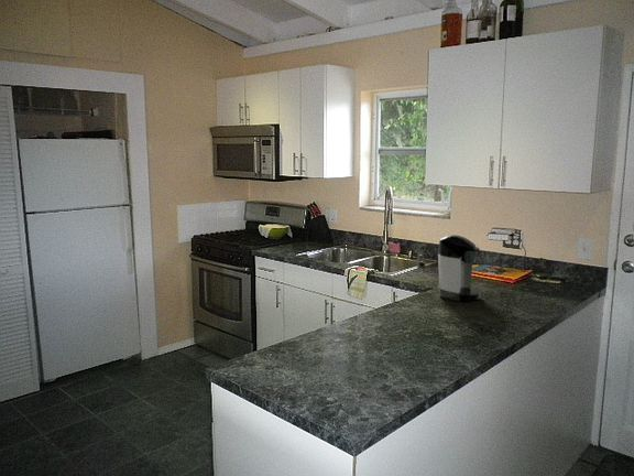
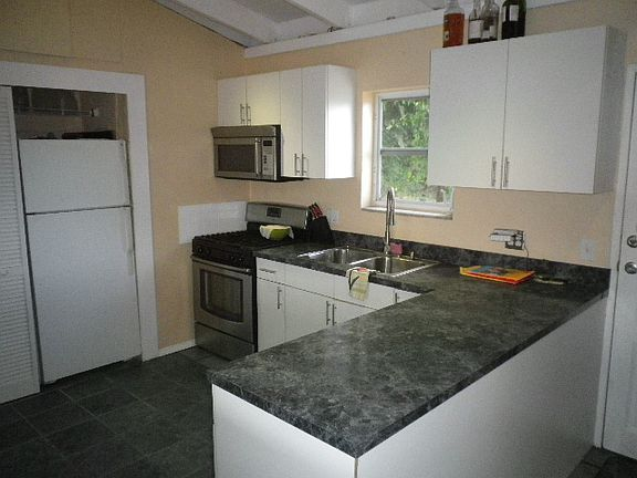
- coffee maker (452, 268)
